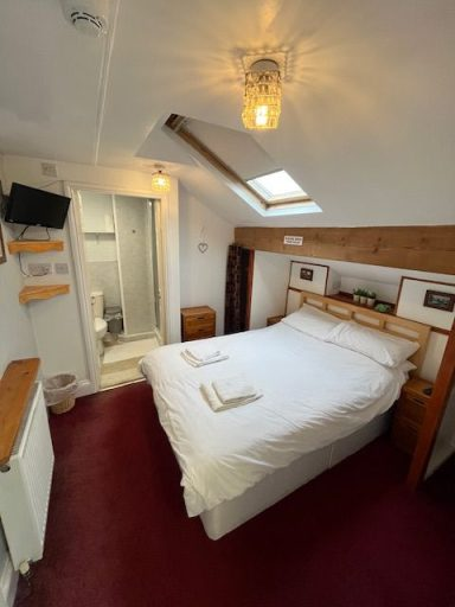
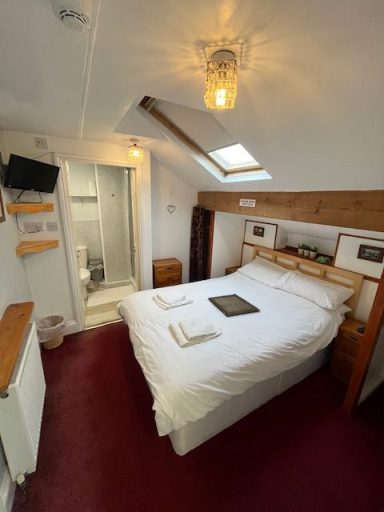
+ serving tray (232, 303)
